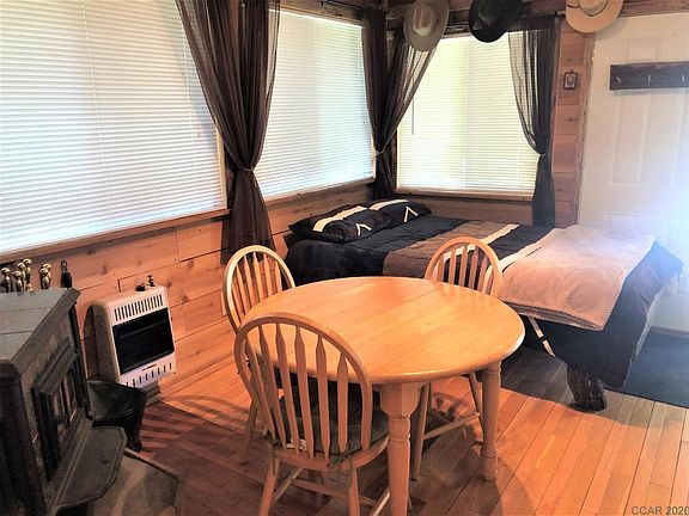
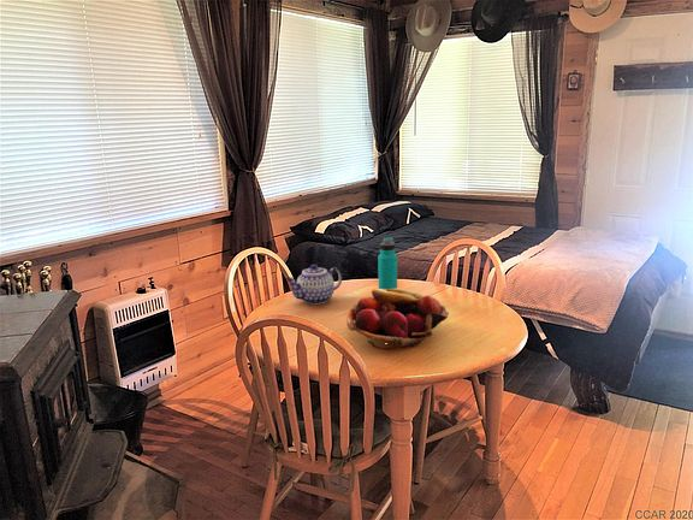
+ teapot (314, 282)
+ water bottle (387, 268)
+ fruit basket (395, 313)
